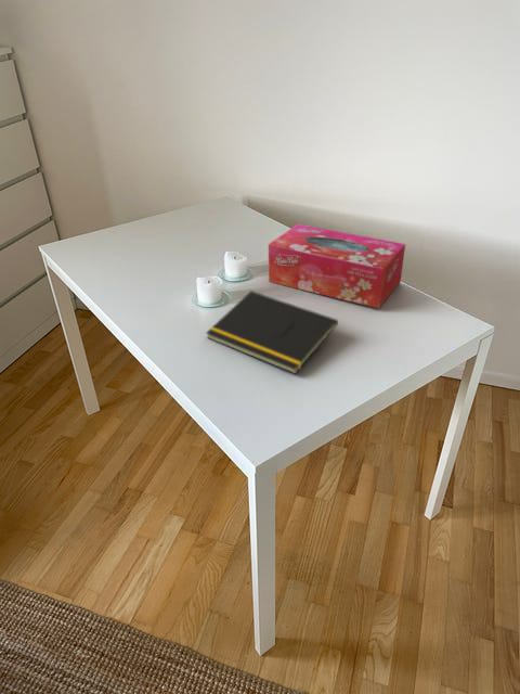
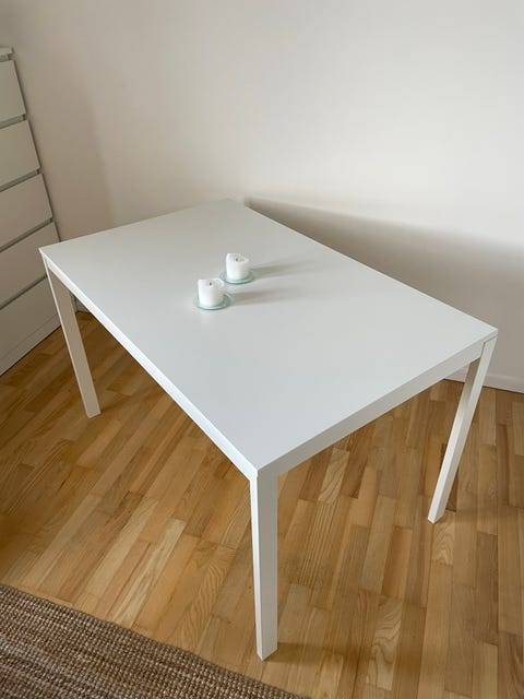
- tissue box (335, 262)
- notepad (271, 329)
